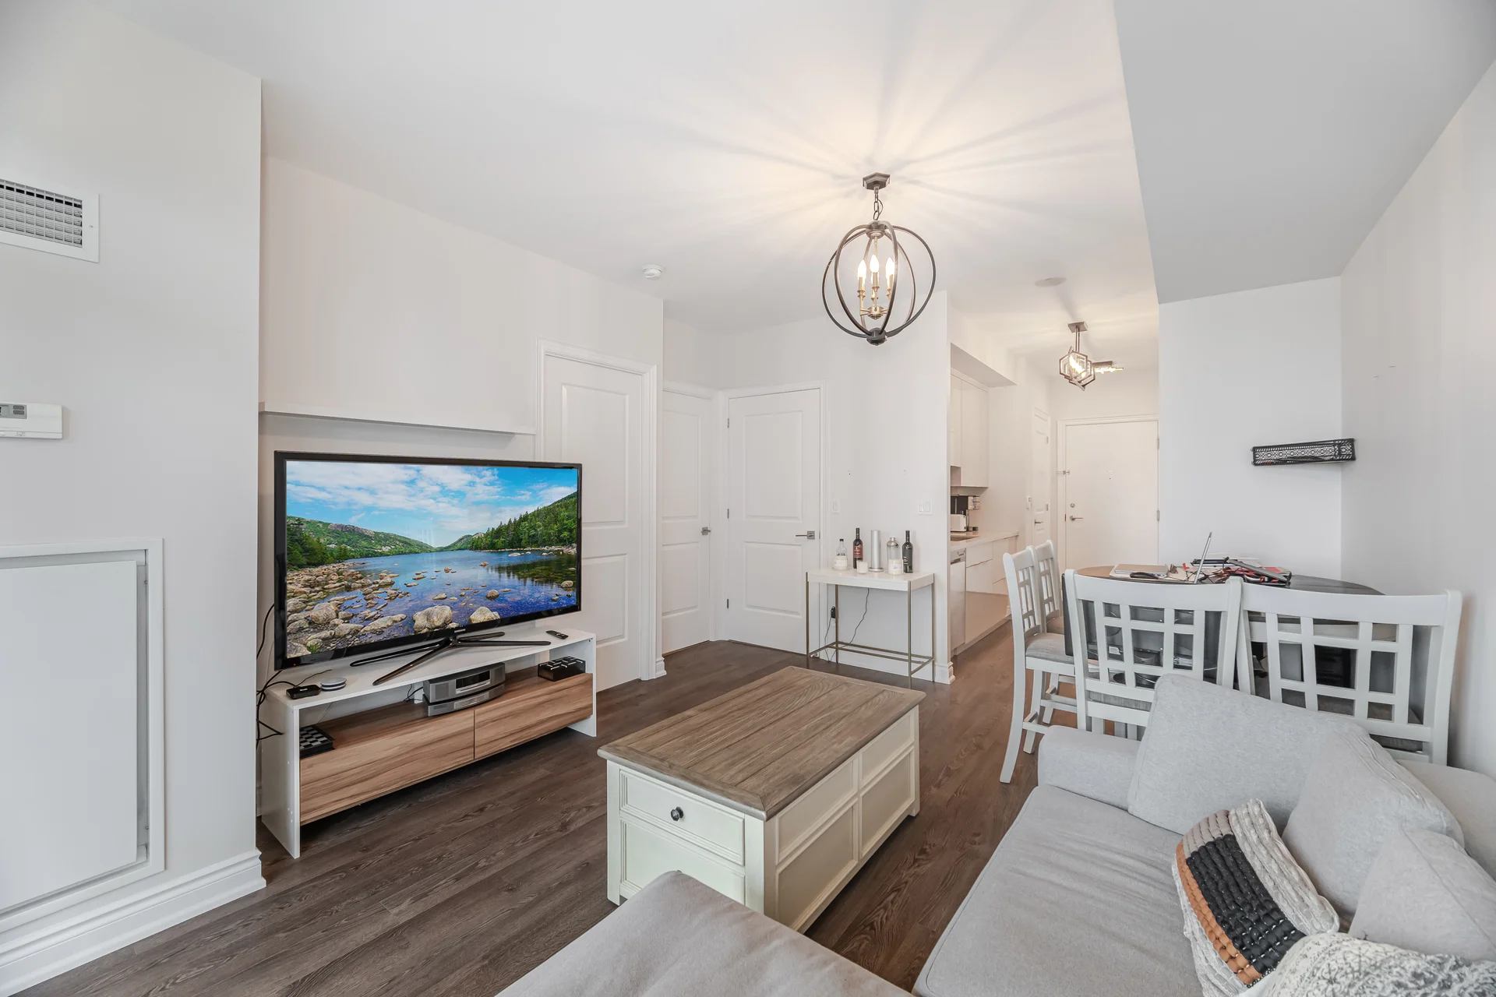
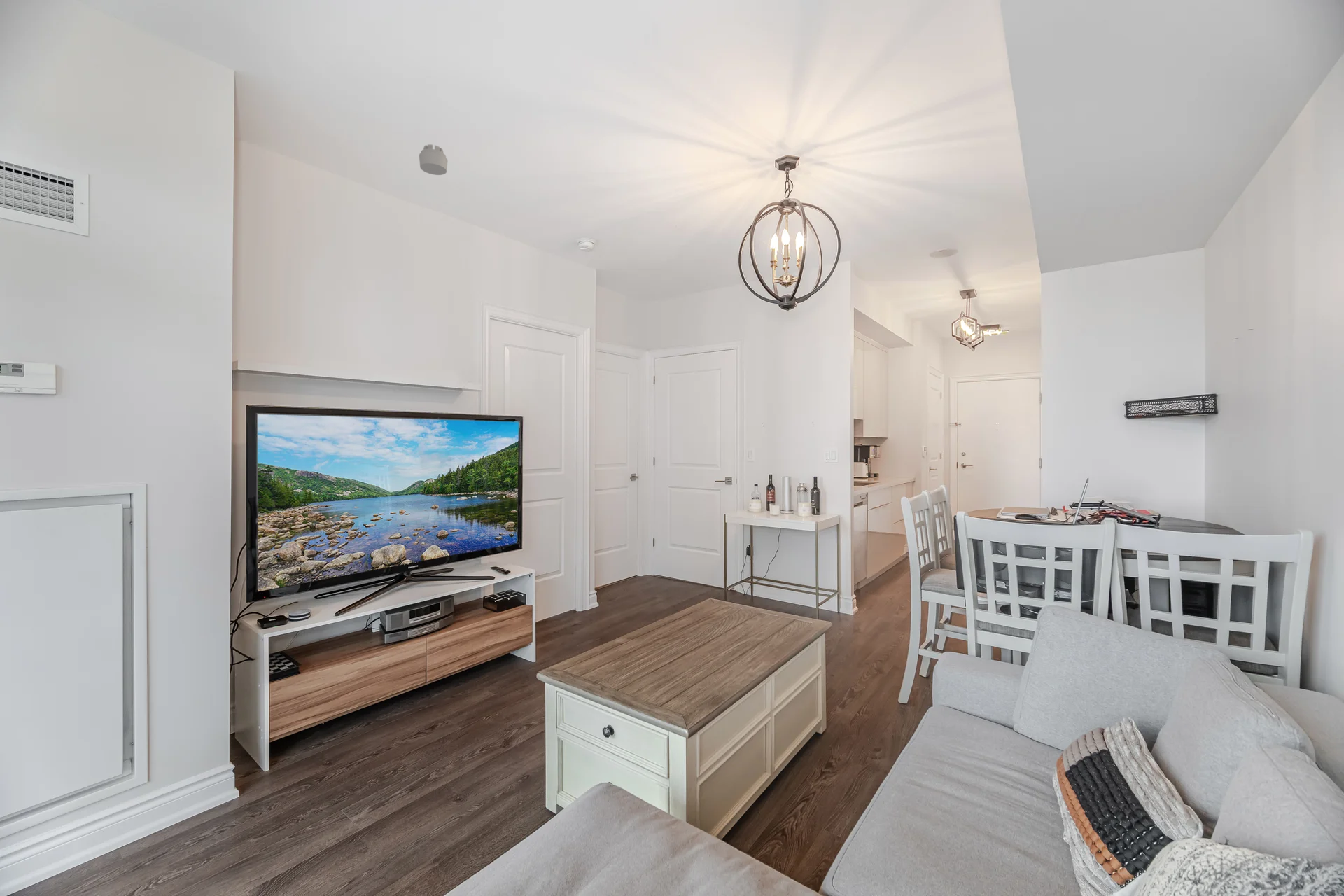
+ smoke detector (433, 159)
